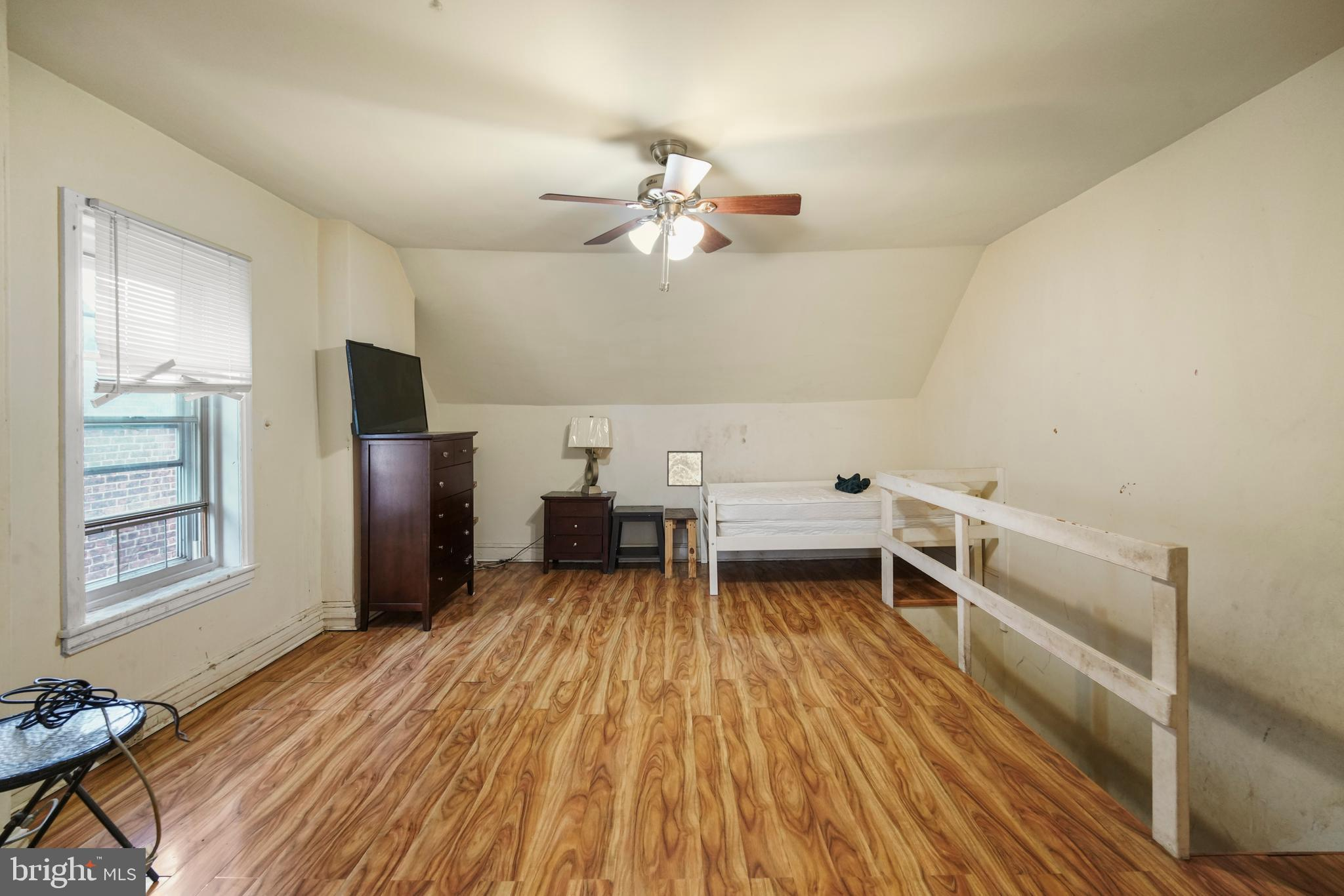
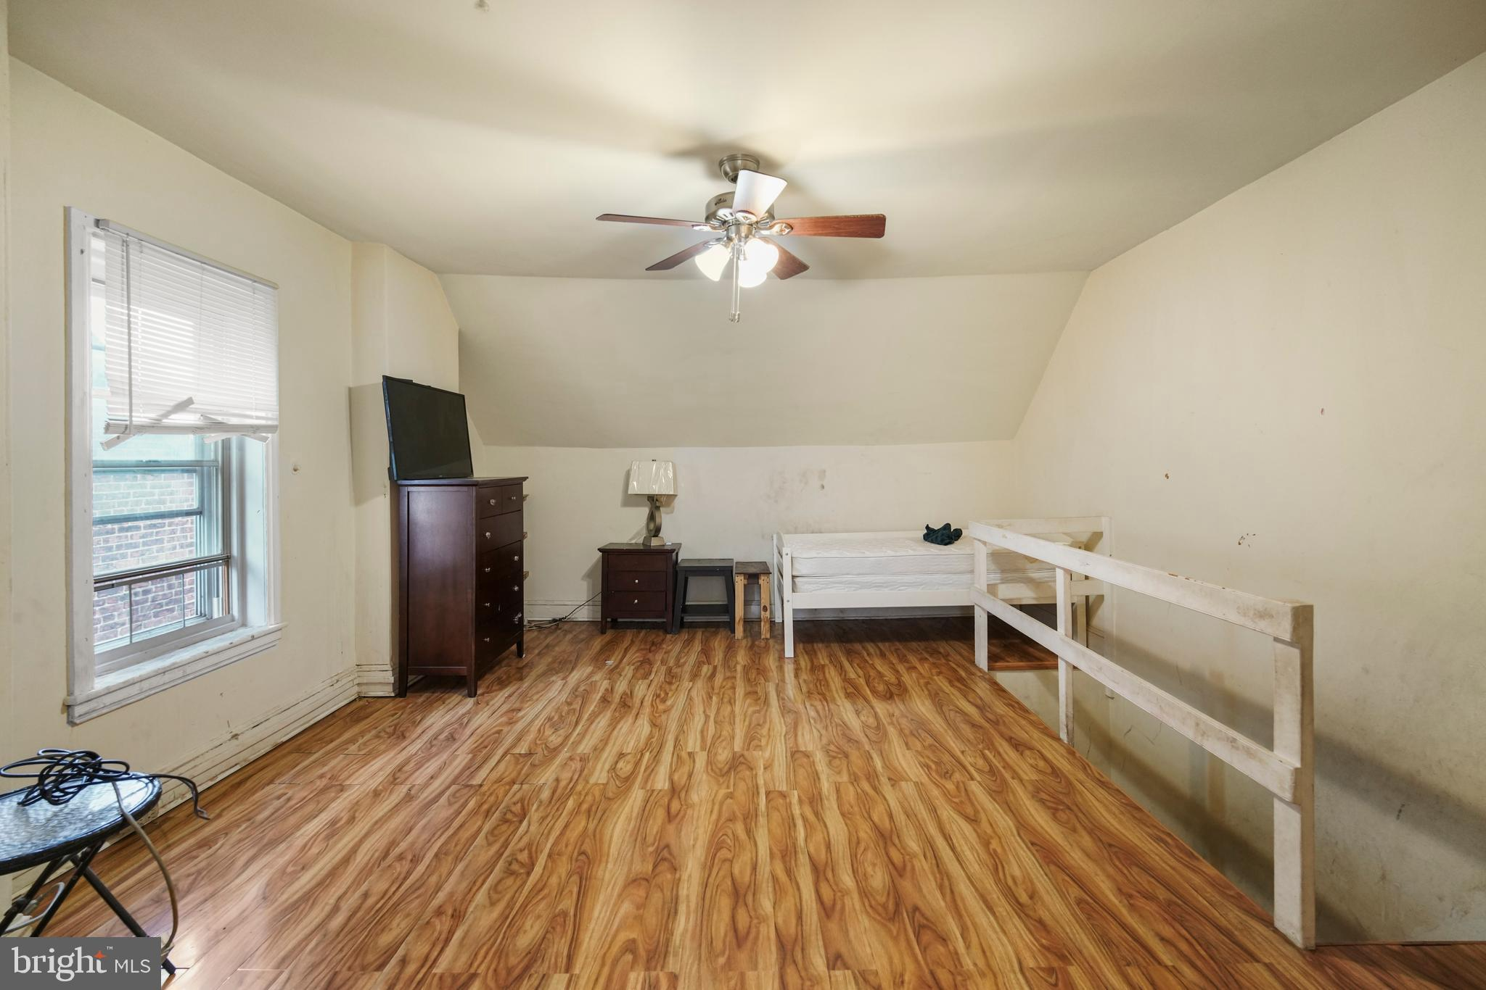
- wall art (684, 468)
